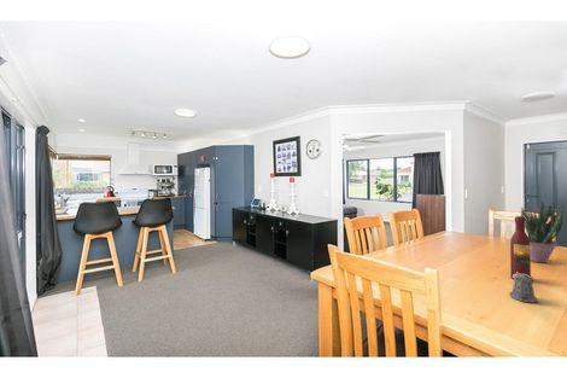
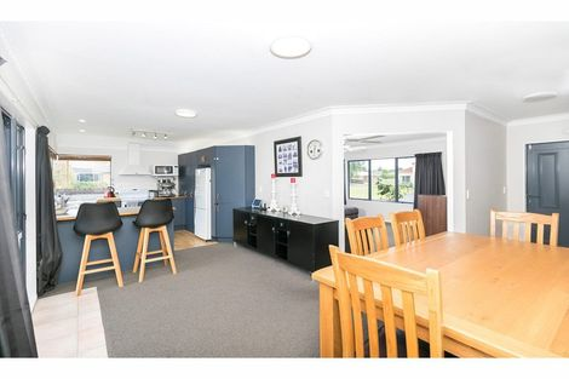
- potted plant (540, 231)
- wine bottle (520, 248)
- pepper shaker (522, 285)
